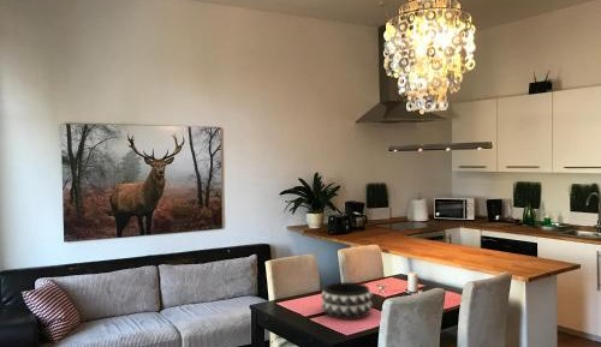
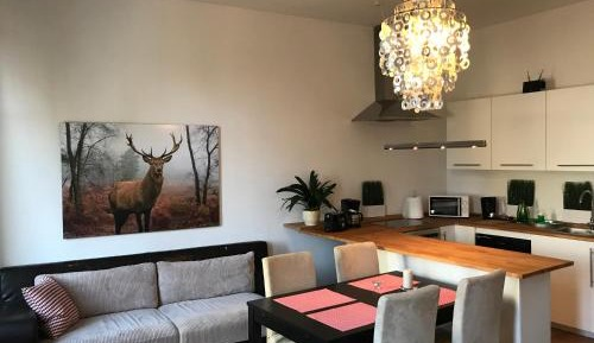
- decorative bowl (346, 299)
